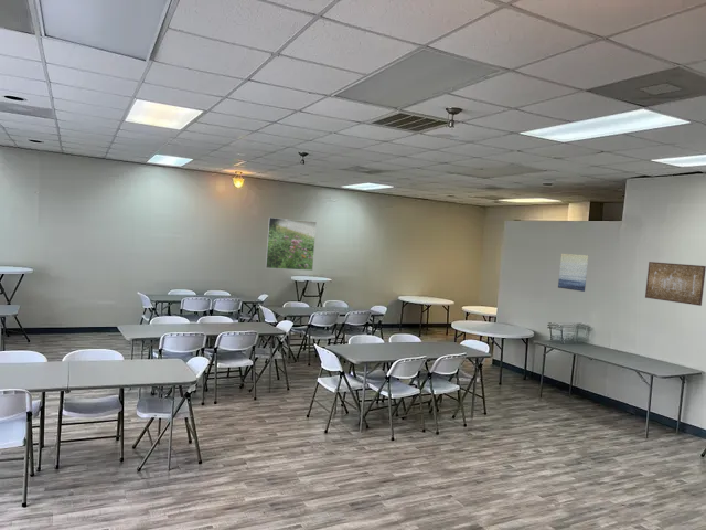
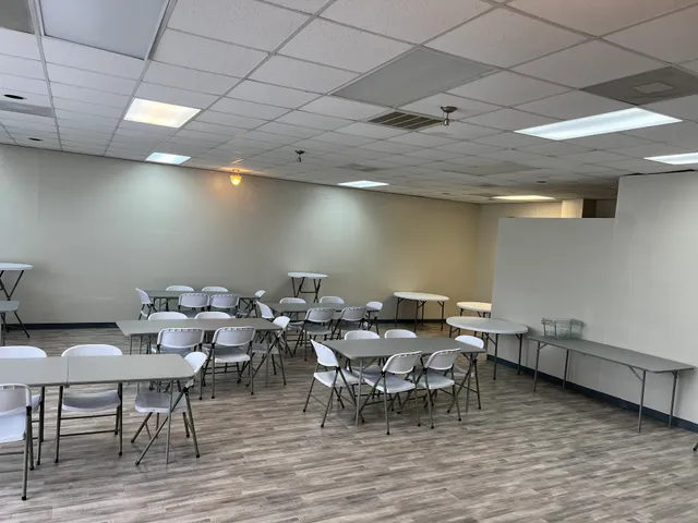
- wall art (573, 272)
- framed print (291, 244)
- wall art (673, 283)
